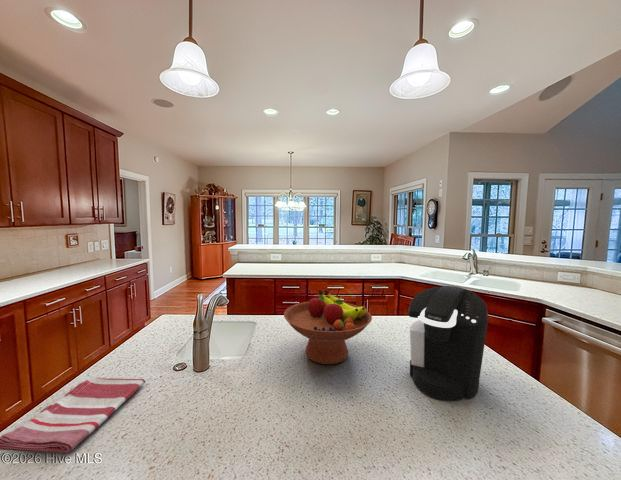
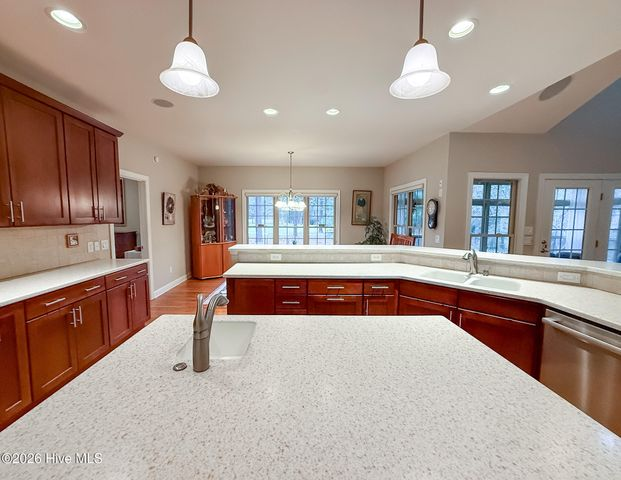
- coffee maker (443, 336)
- fruit bowl (327, 326)
- dish towel (83, 407)
